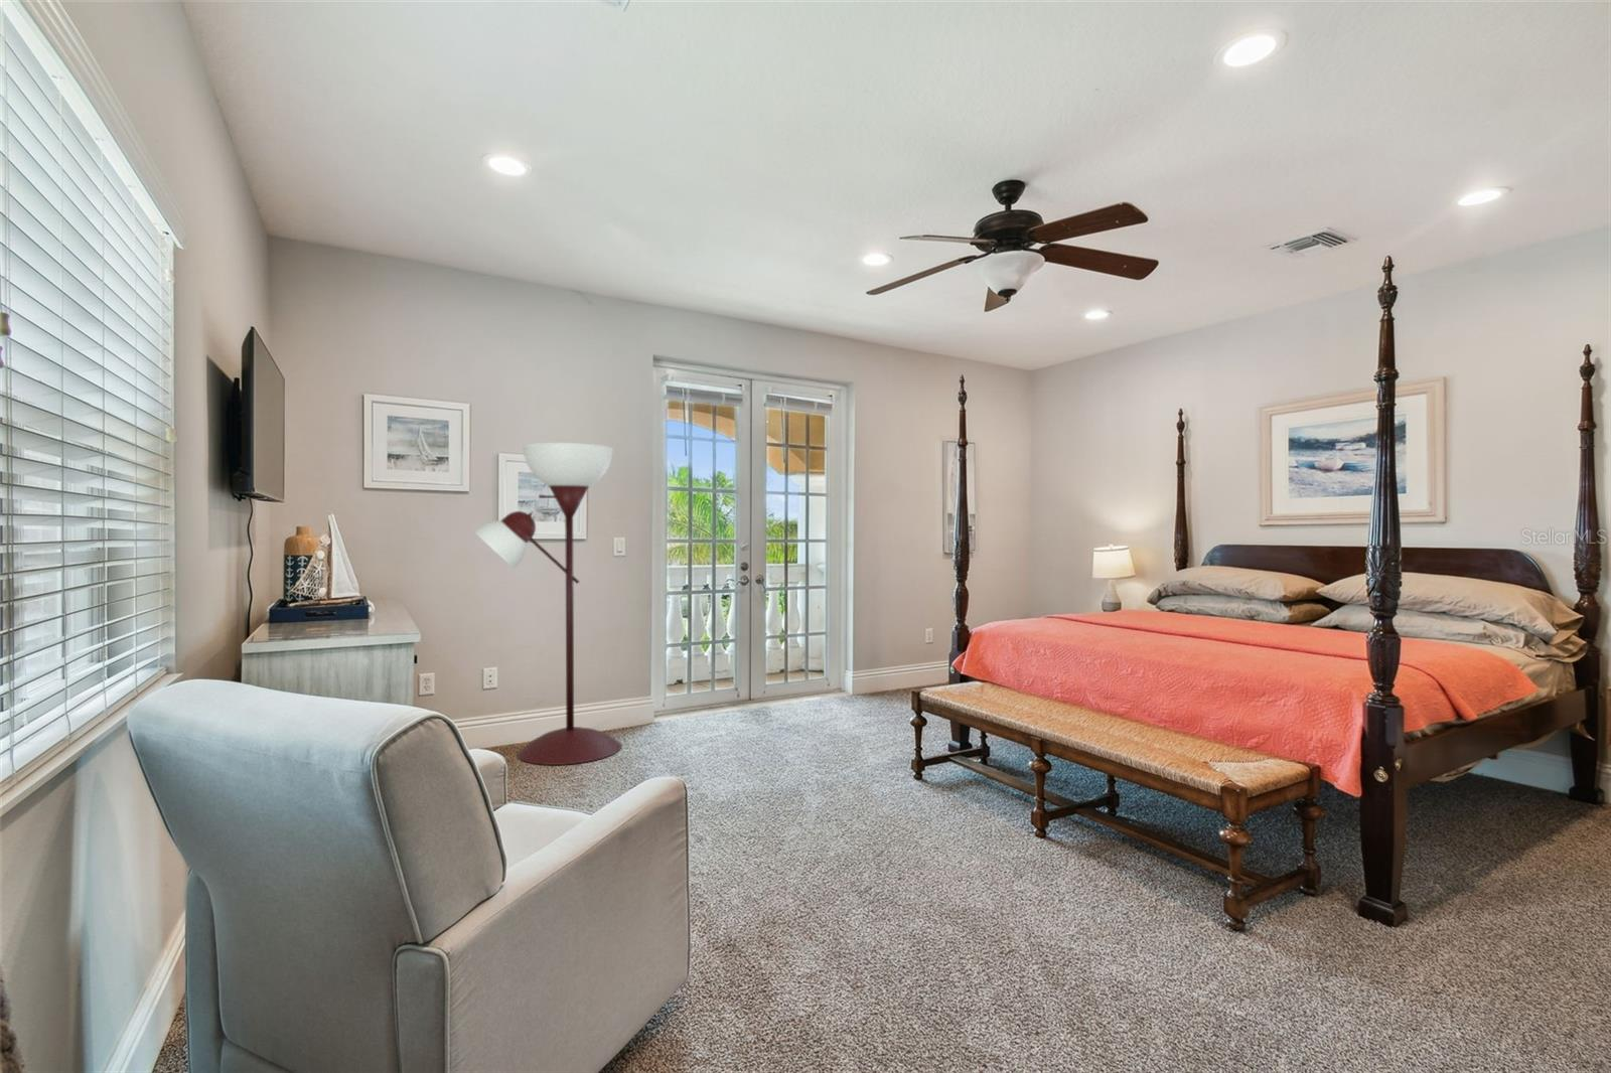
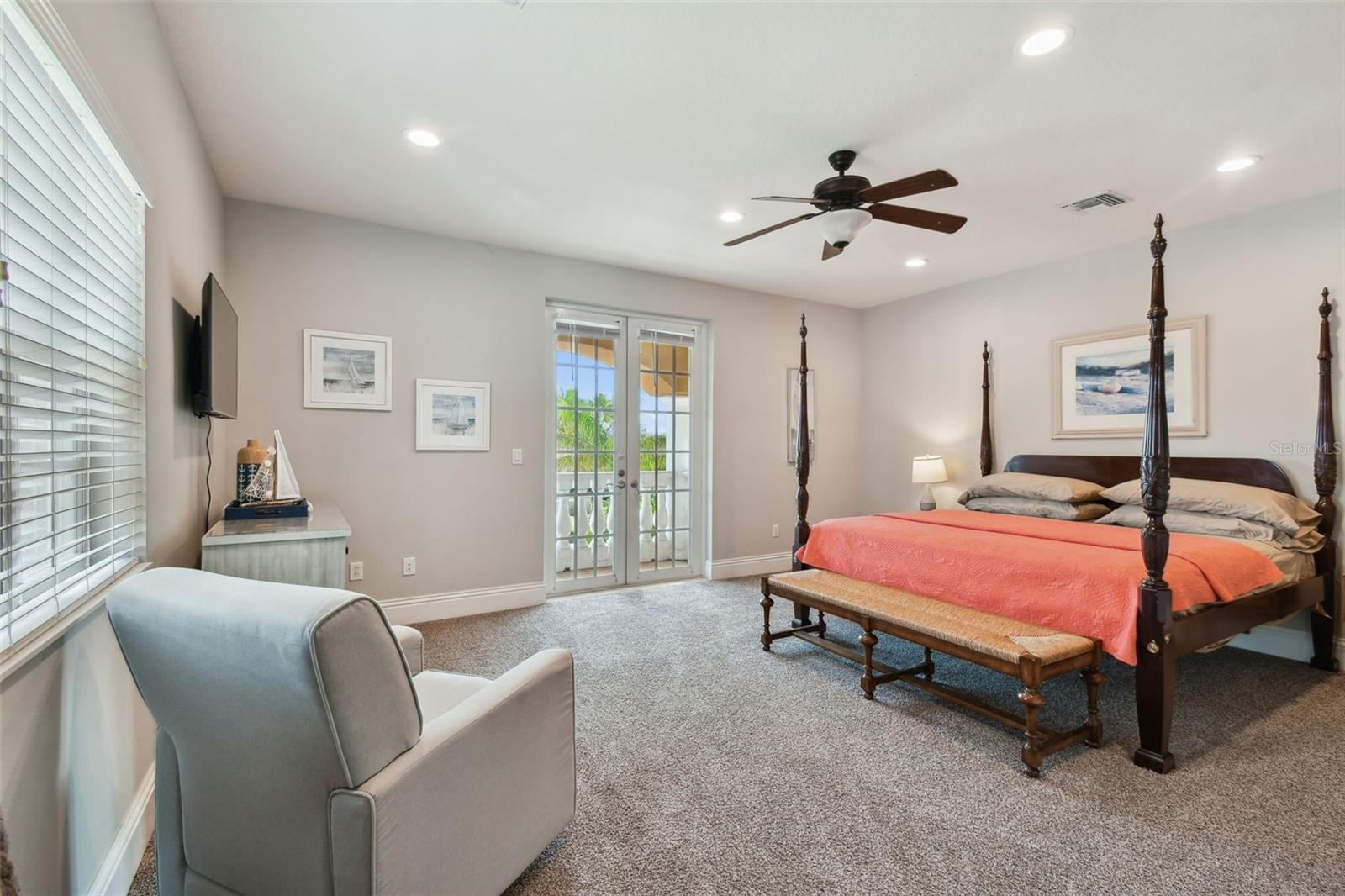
- floor lamp (565, 599)
